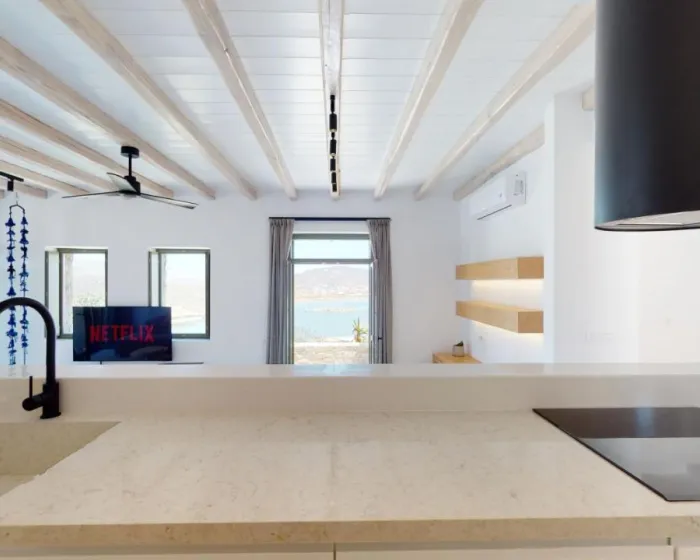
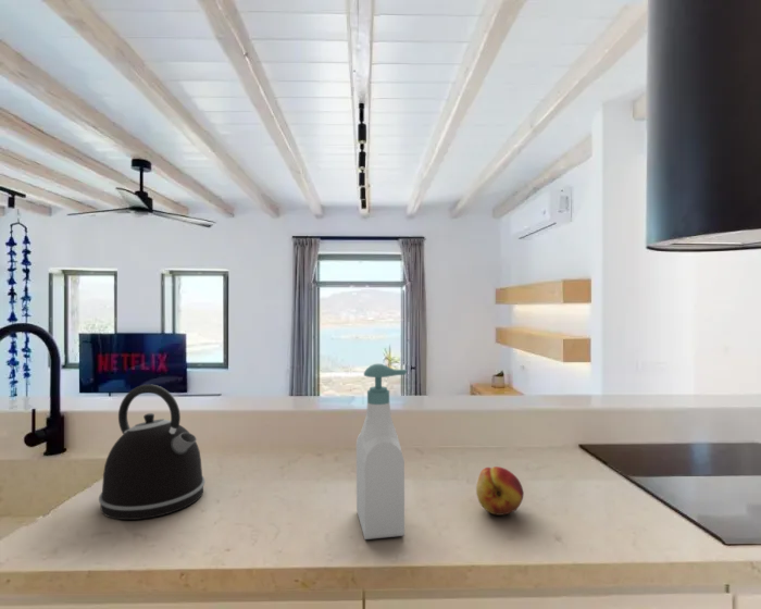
+ fruit (499, 489)
+ kettle (153, 440)
+ soap bottle (384, 443)
